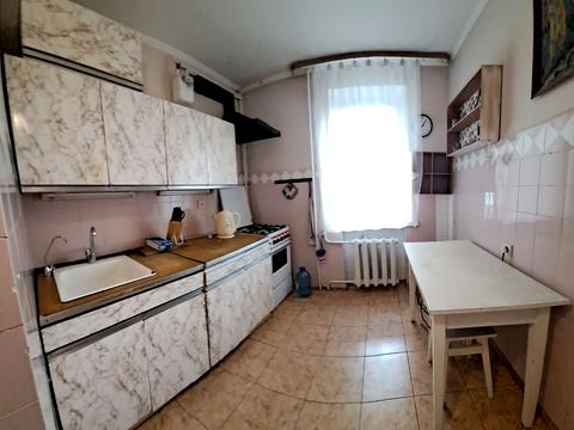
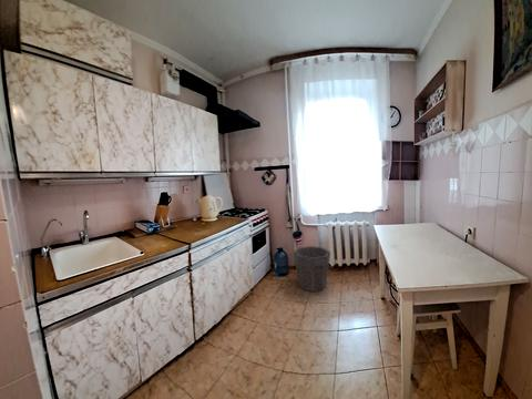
+ waste bin (311, 268)
